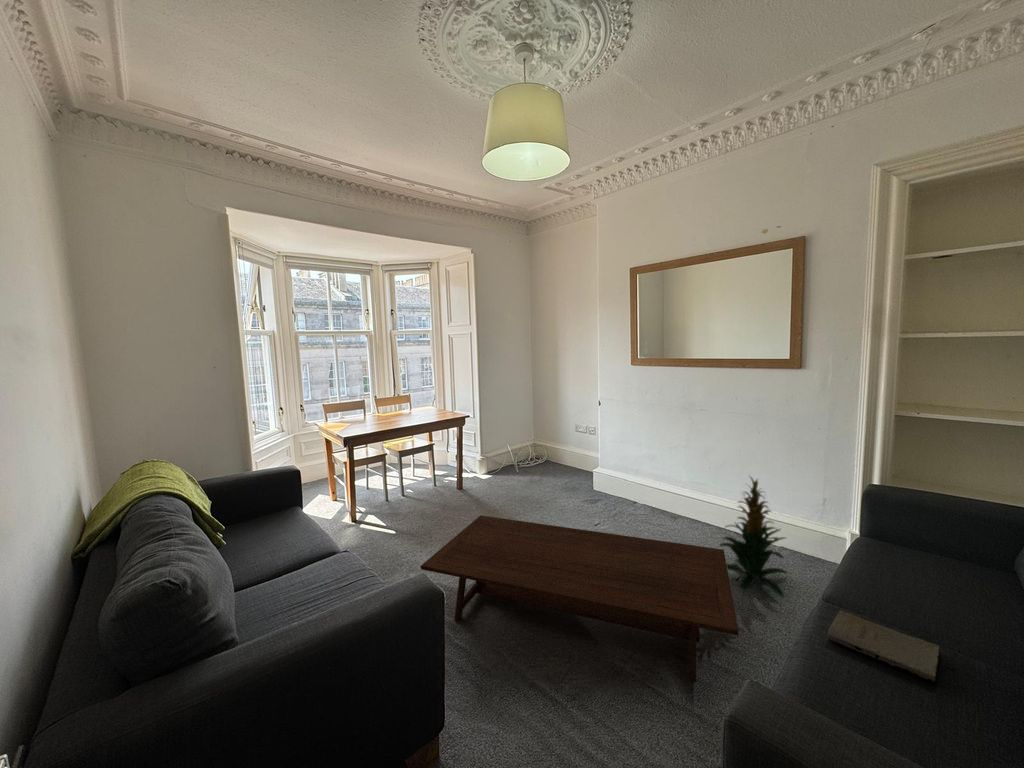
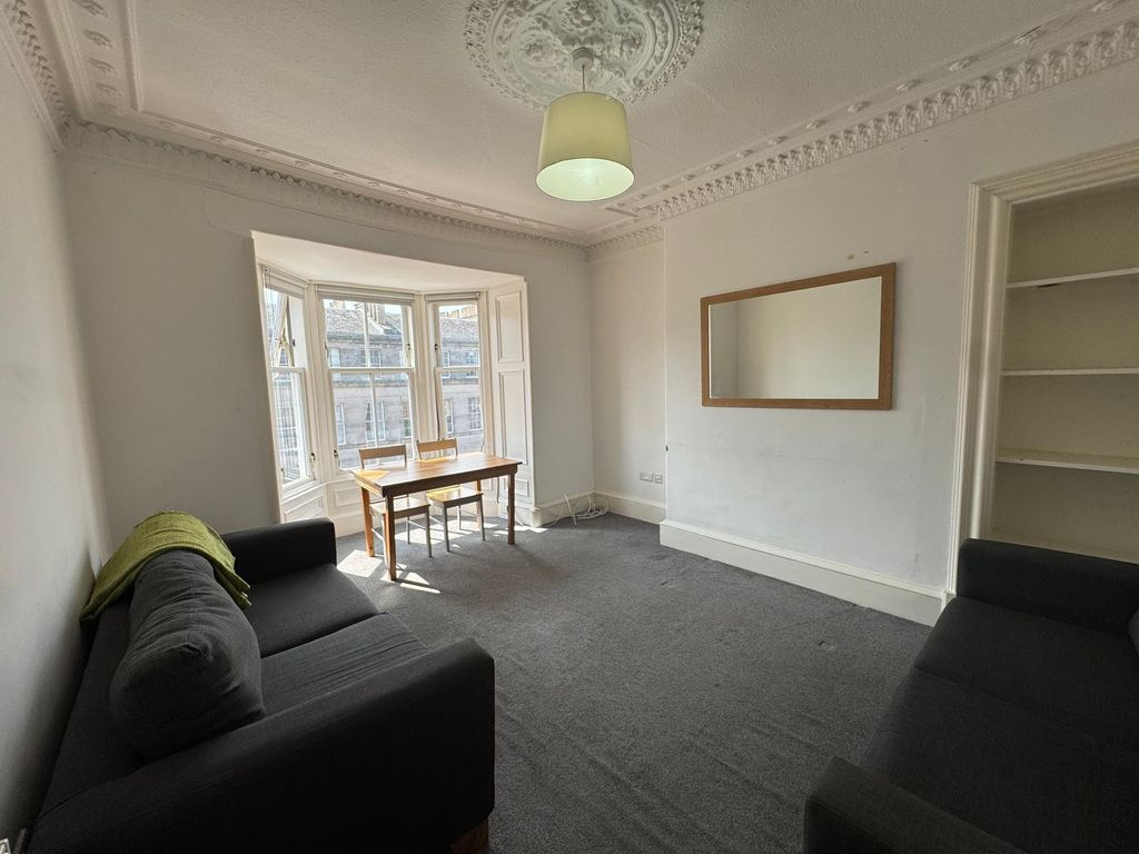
- coffee table (574, 585)
- indoor plant (754, 528)
- book (882, 642)
